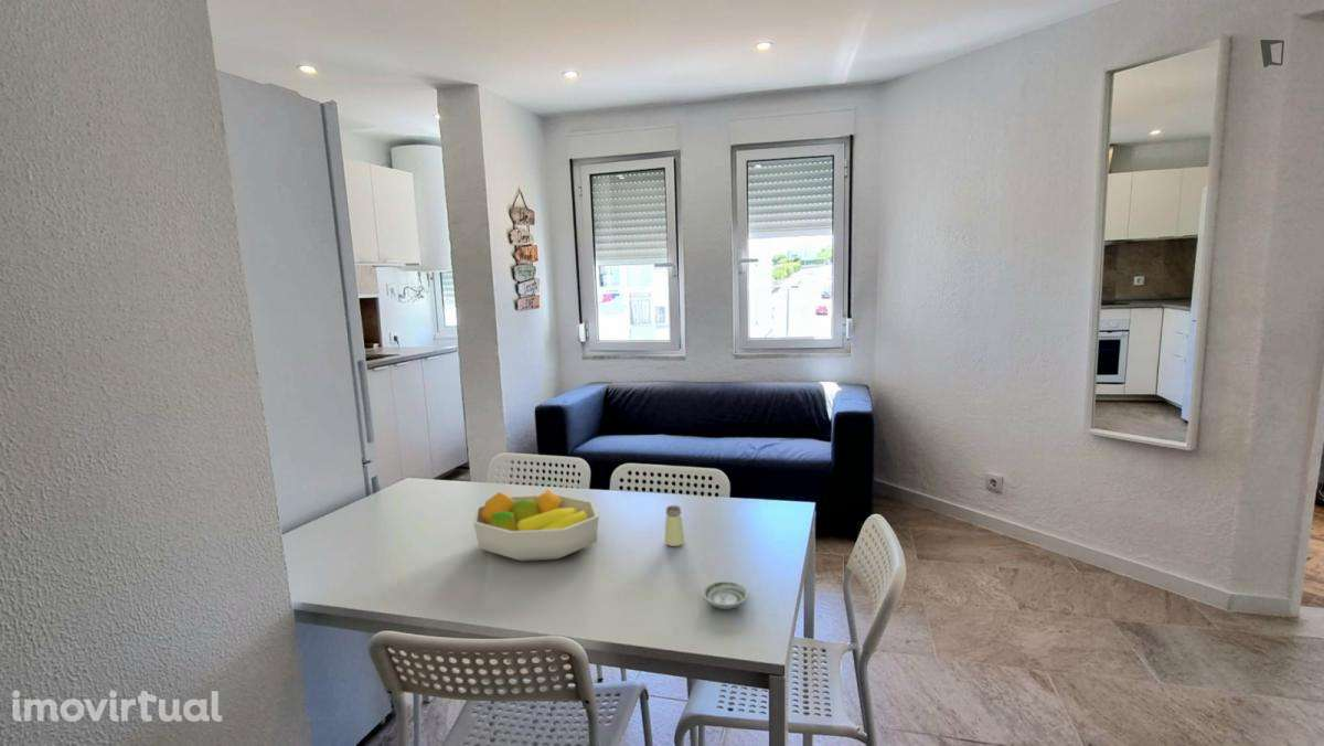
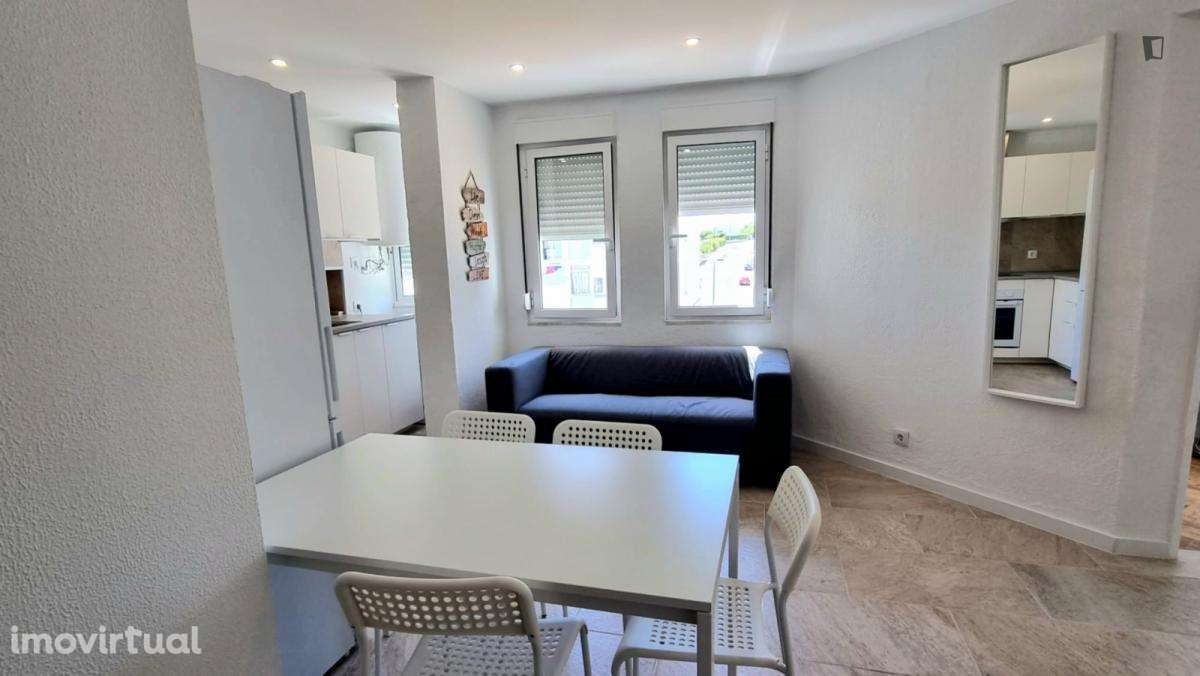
- saucer (725, 597)
- fruit bowl (535, 521)
- saltshaker (673, 524)
